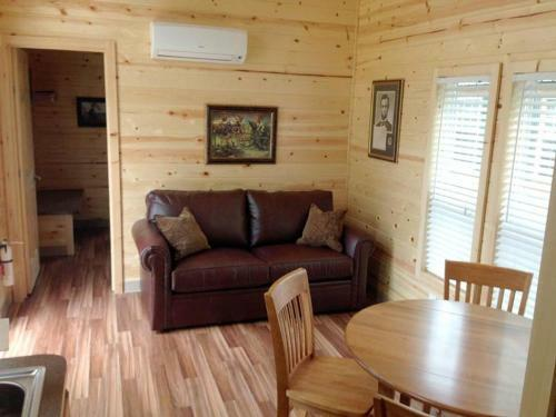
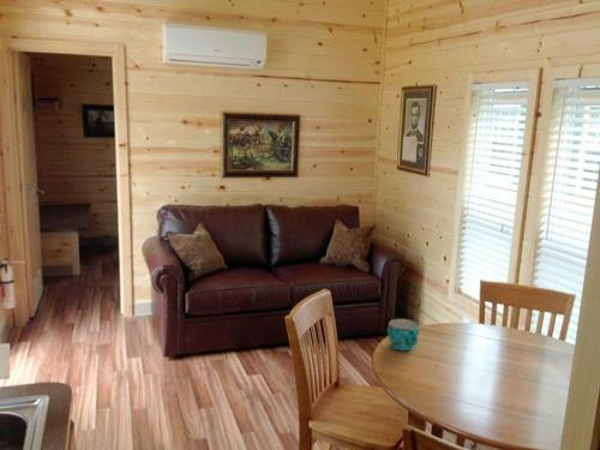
+ cup (404, 335)
